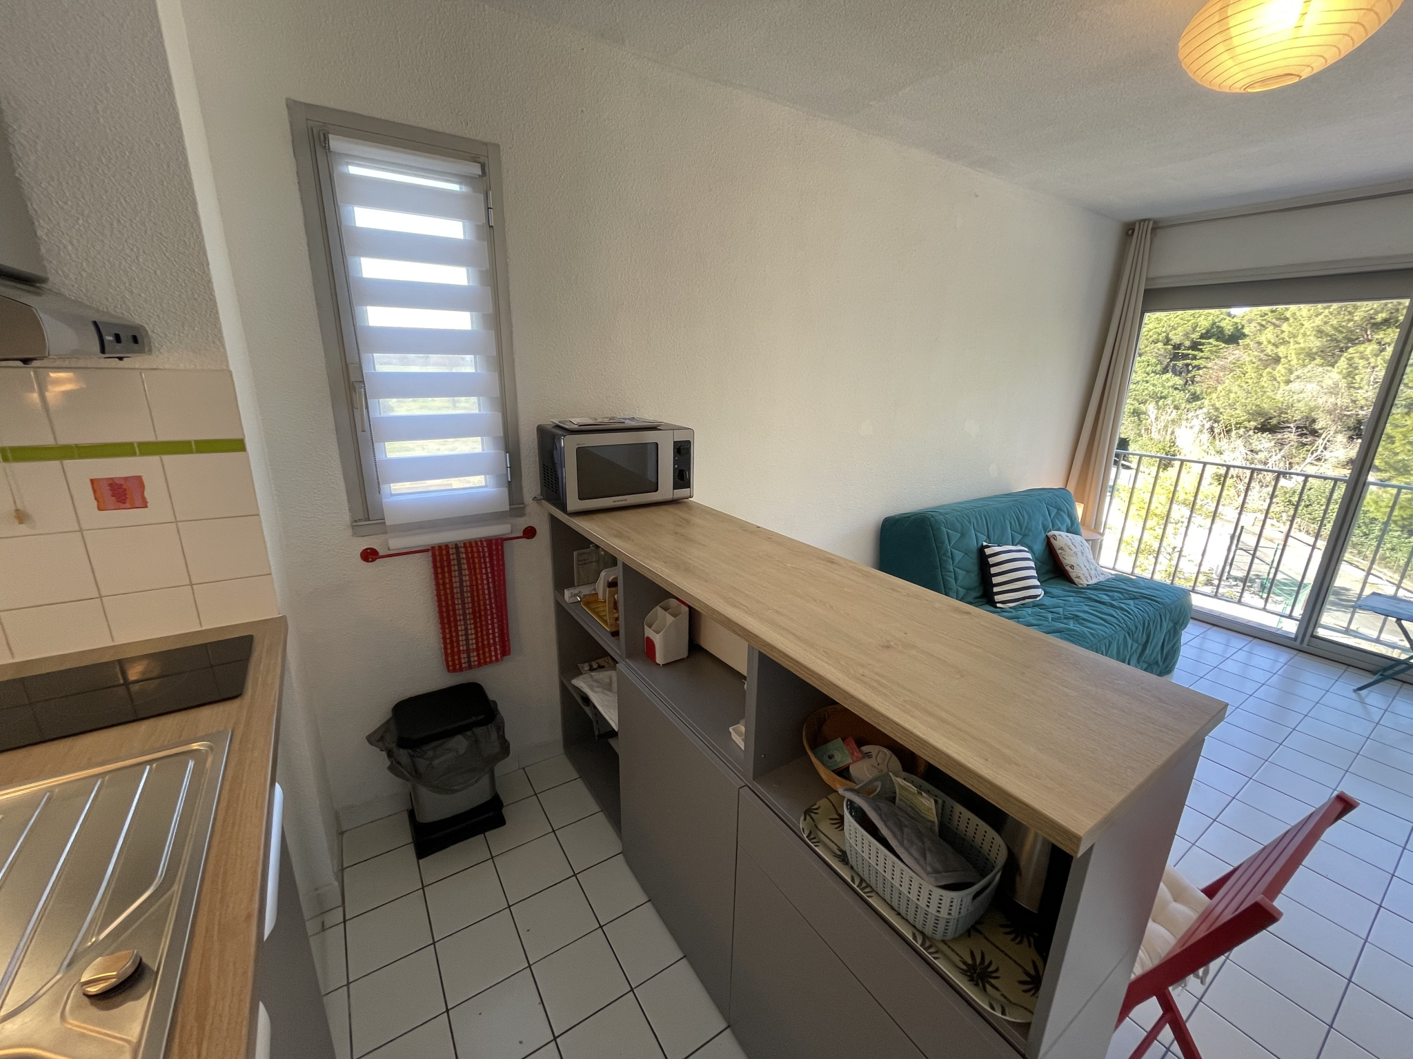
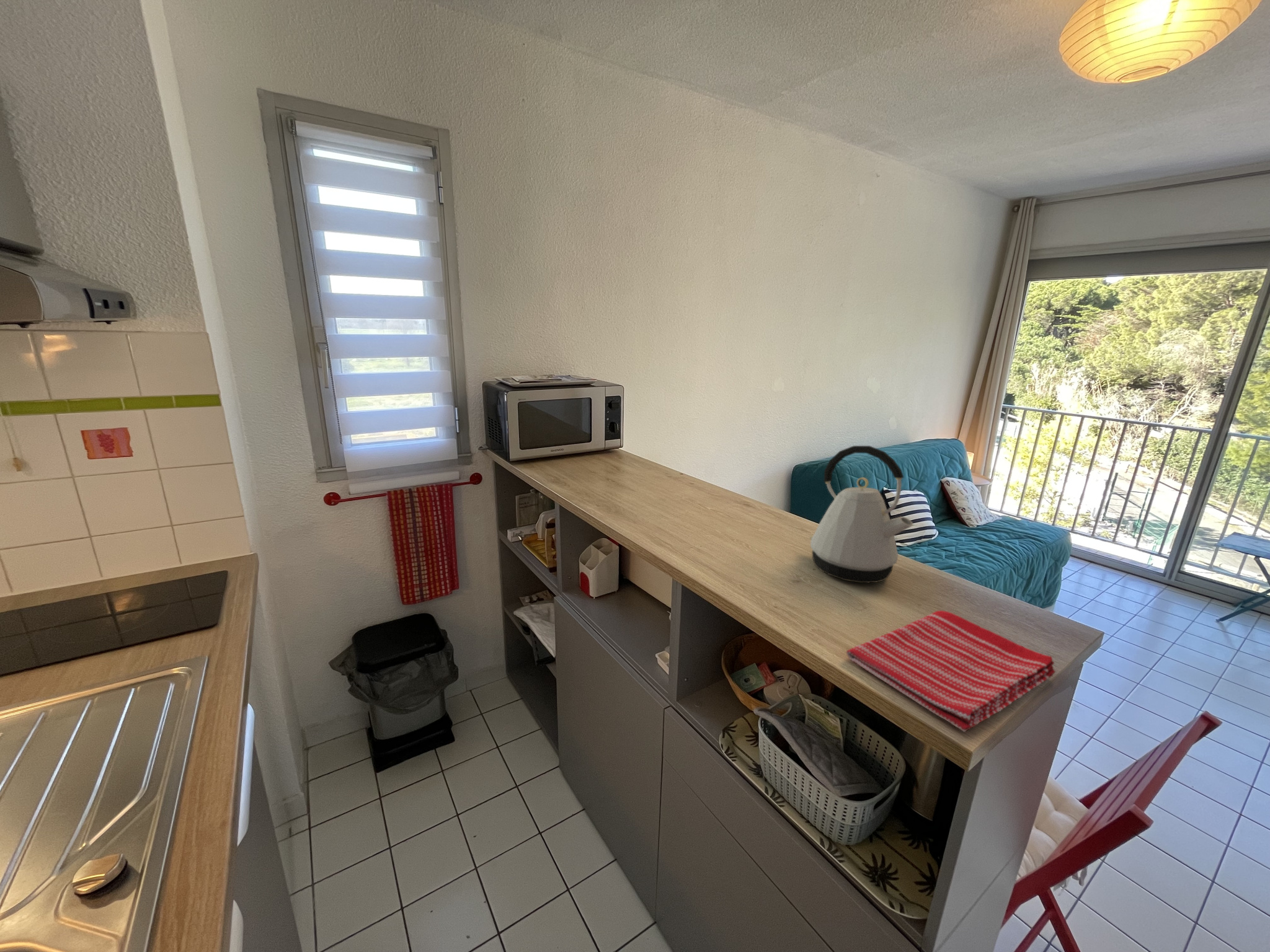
+ dish towel (950, 659)
+ kettle (861, 510)
